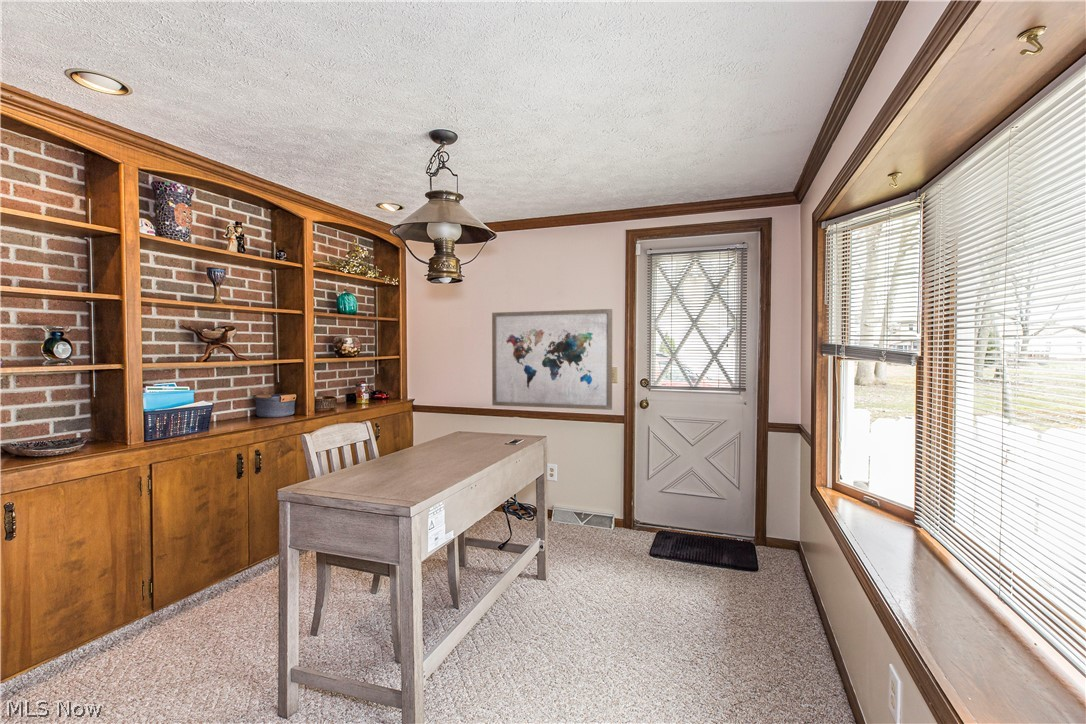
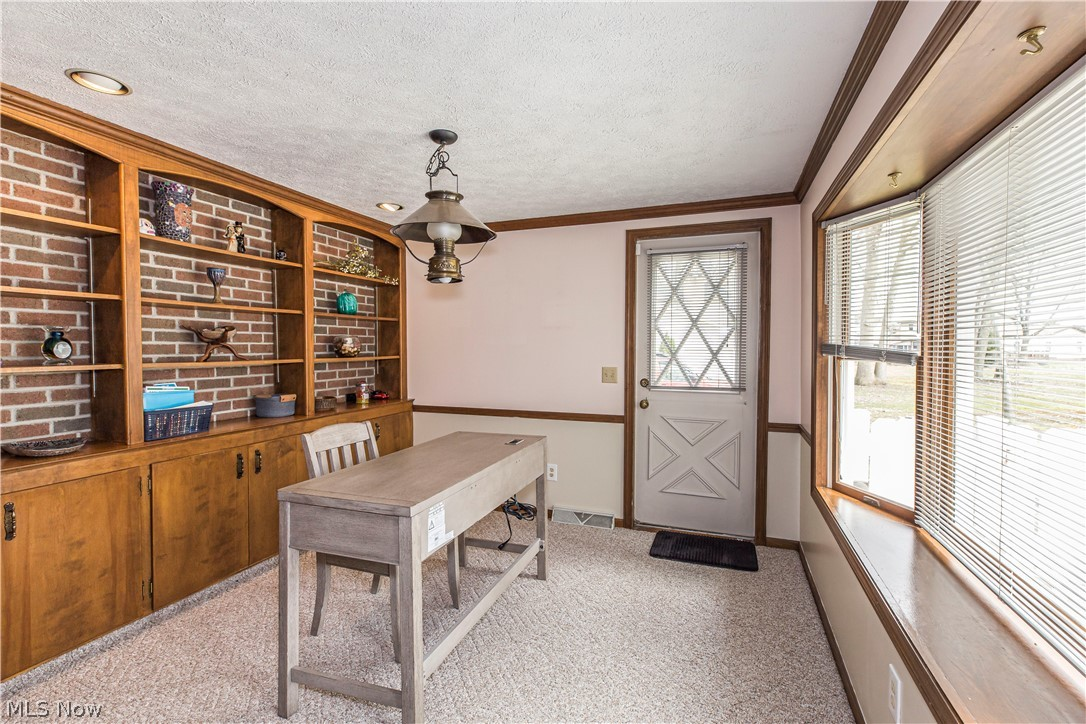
- wall art (549, 359)
